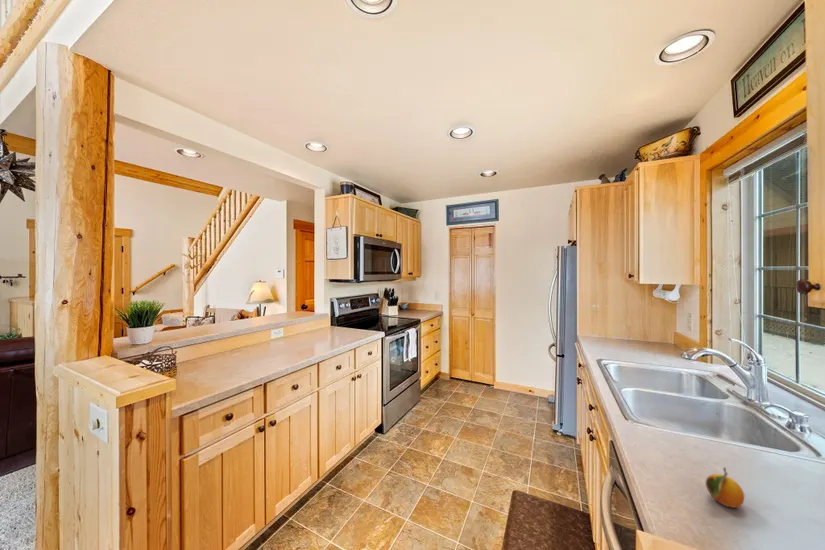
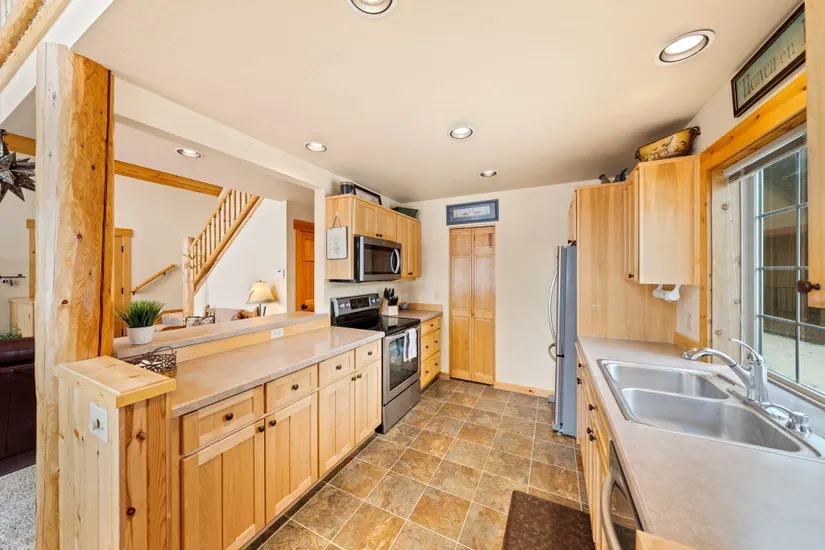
- fruit (720, 486)
